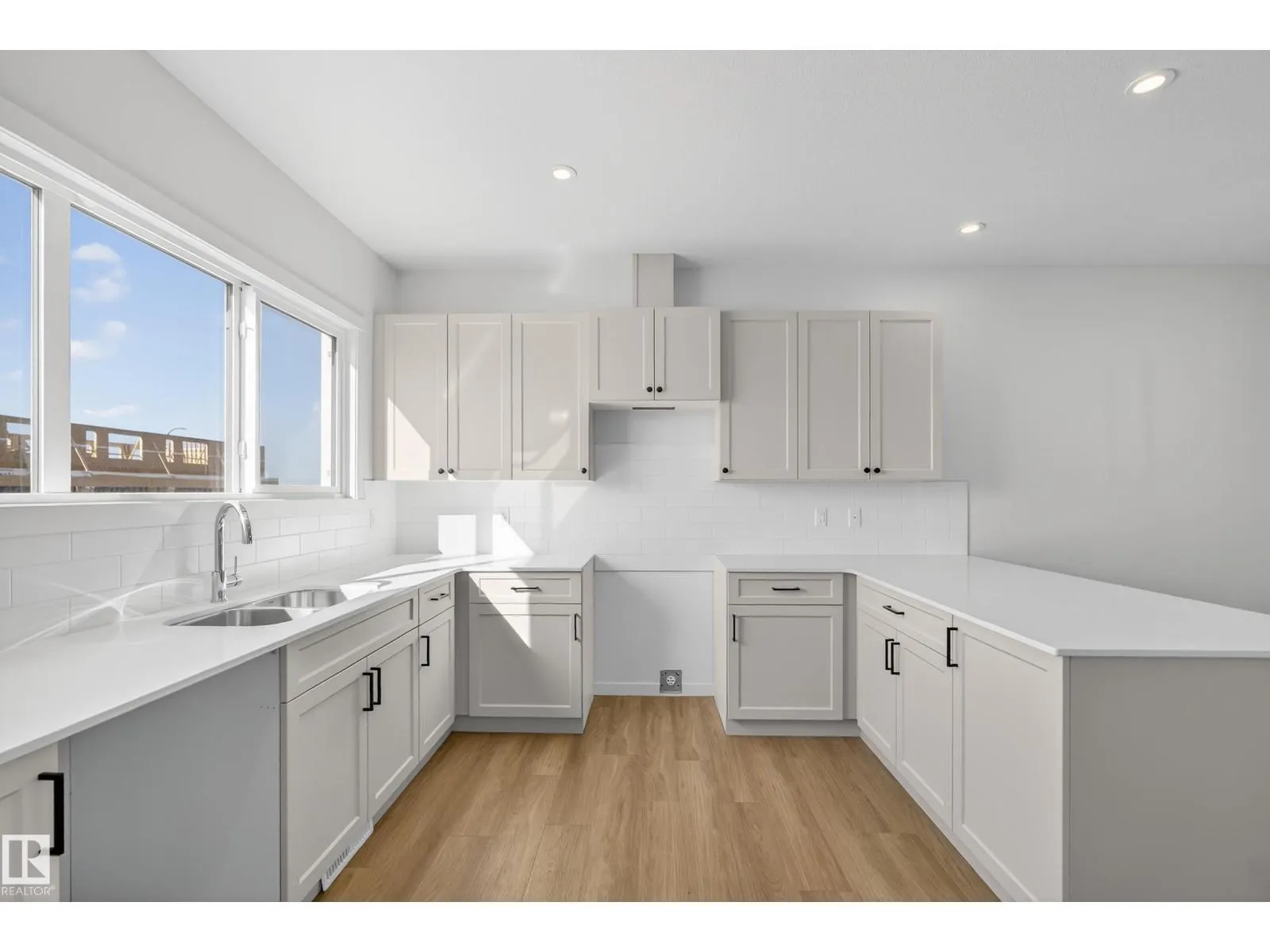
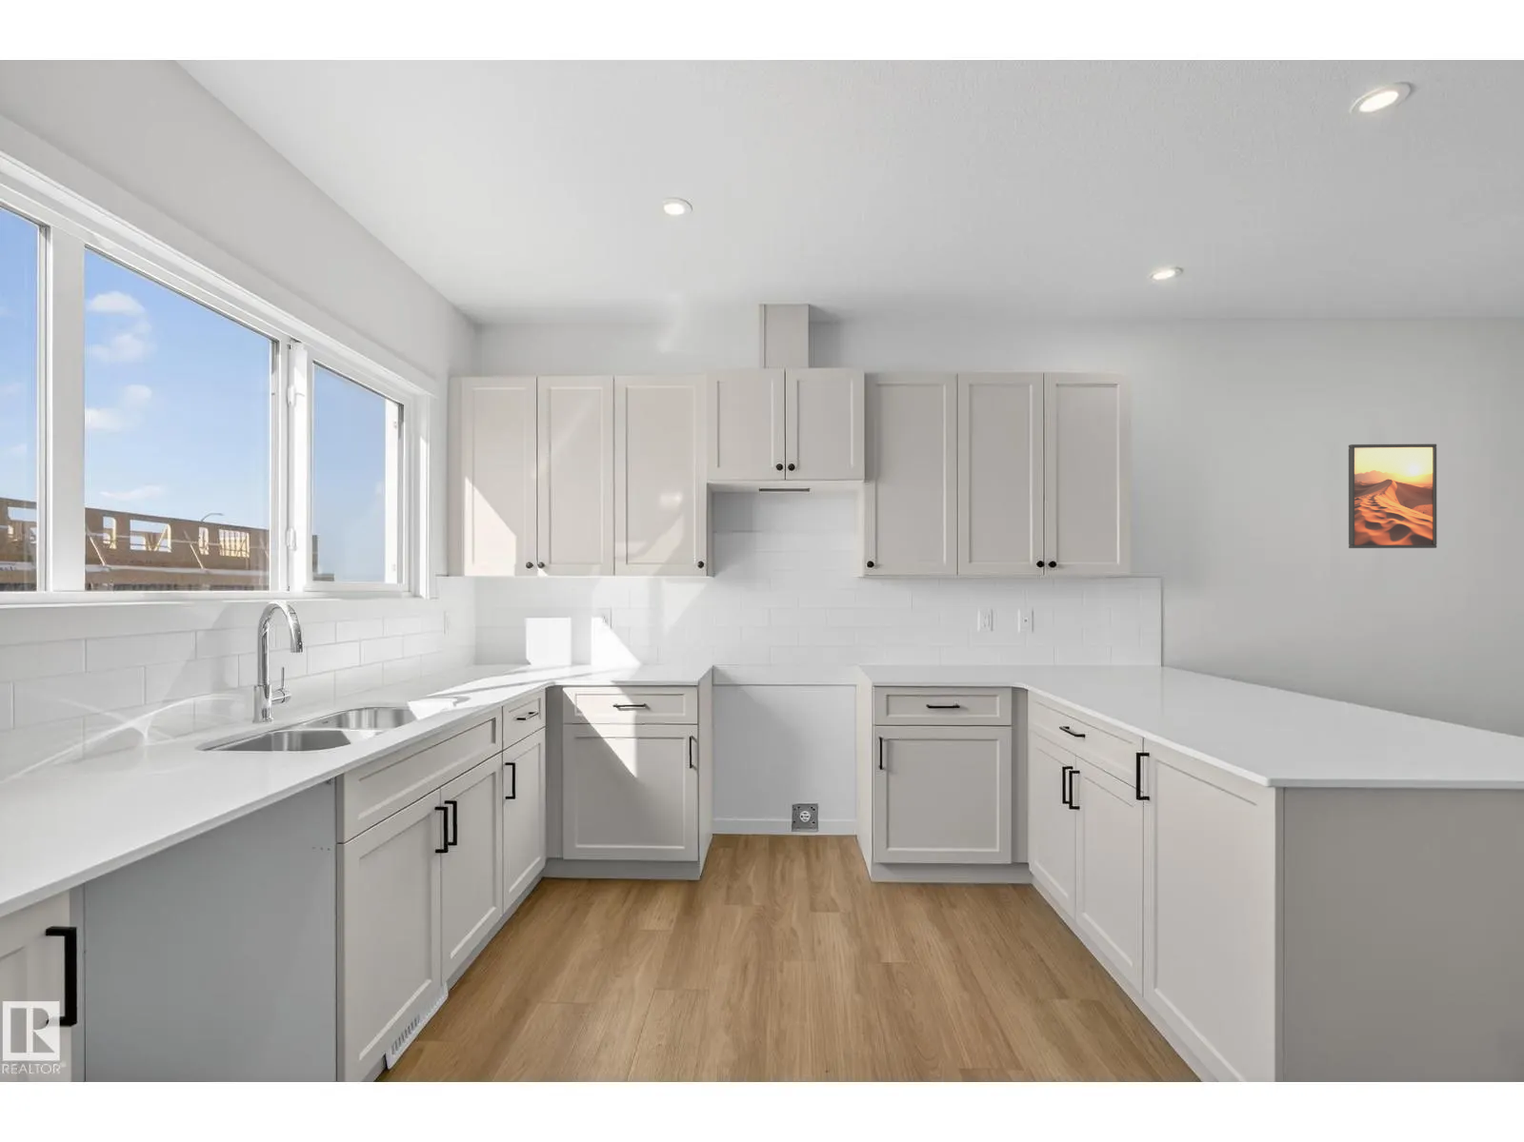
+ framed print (1392, 495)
